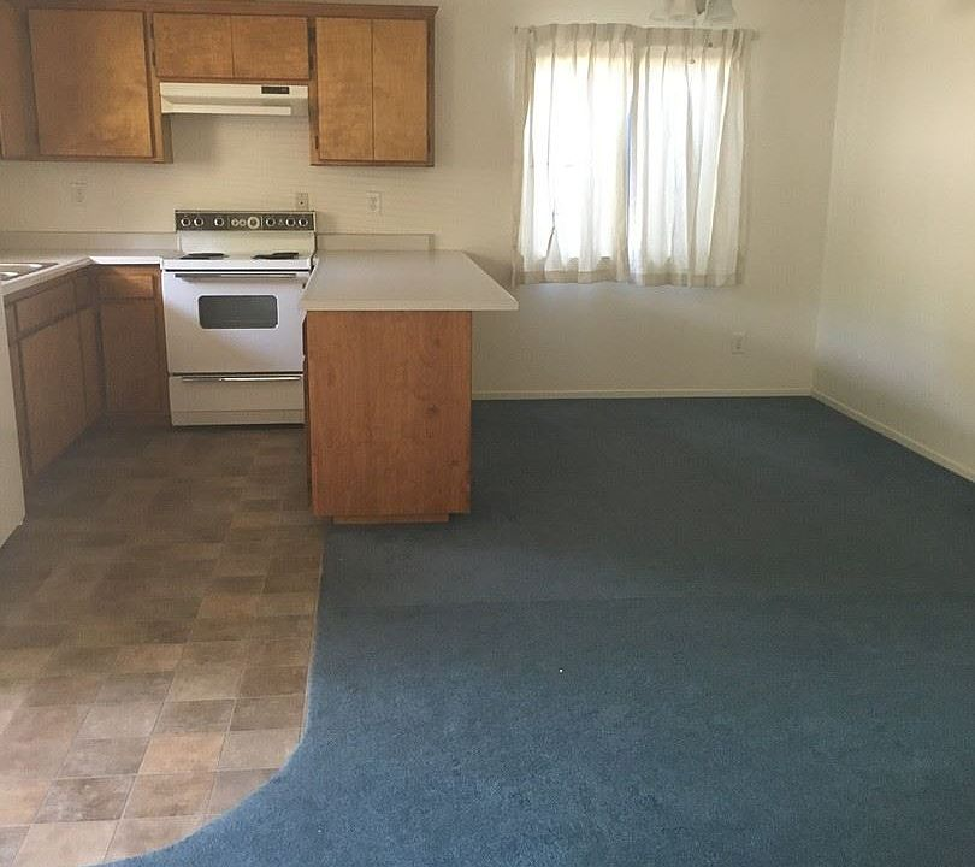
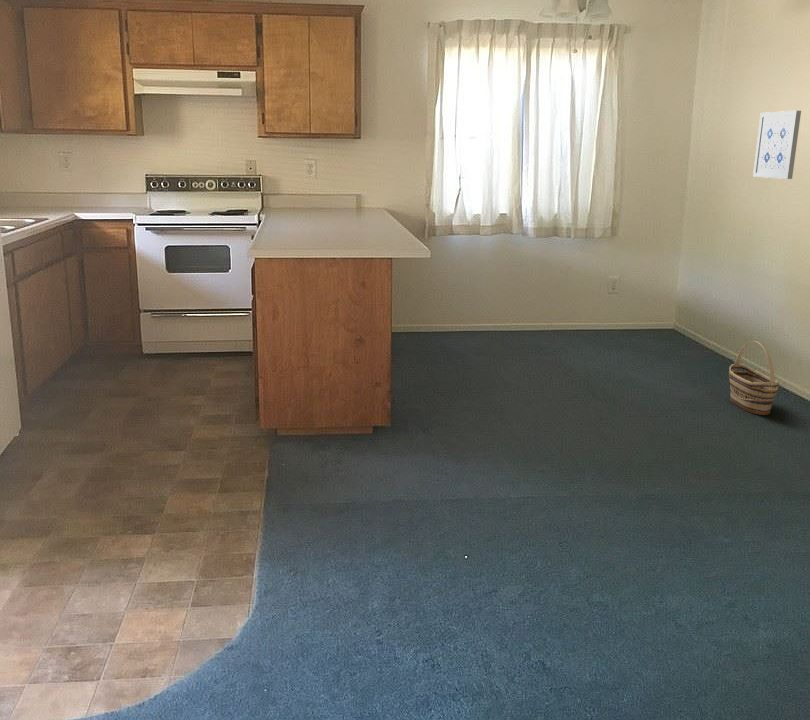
+ basket (753, 374)
+ wall art (775, 145)
